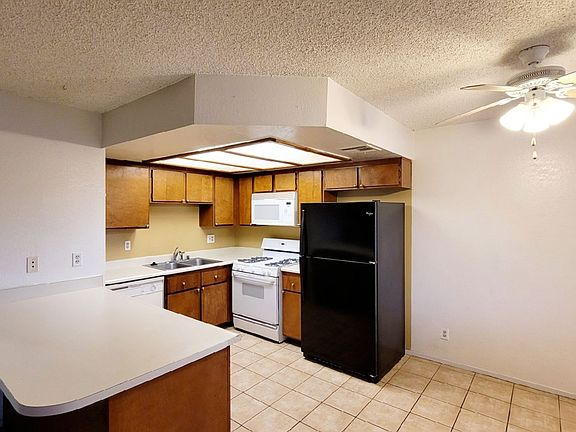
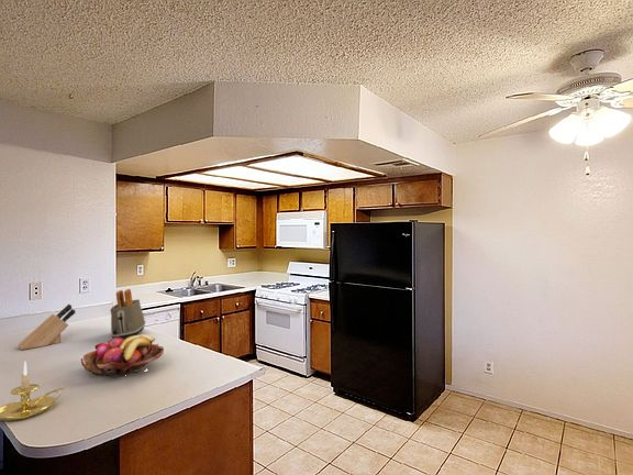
+ fruit basket (124, 353)
+ toaster (129, 312)
+ knife block (47, 324)
+ candle holder (30, 385)
